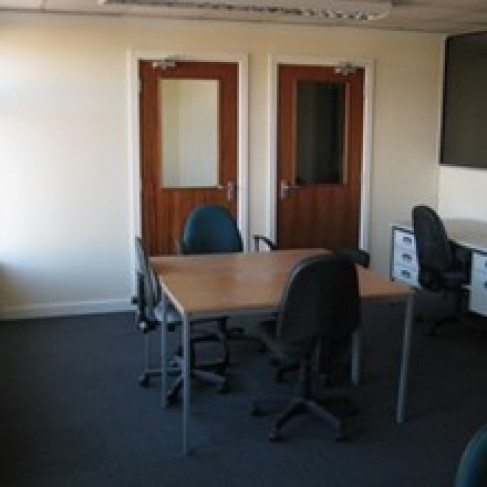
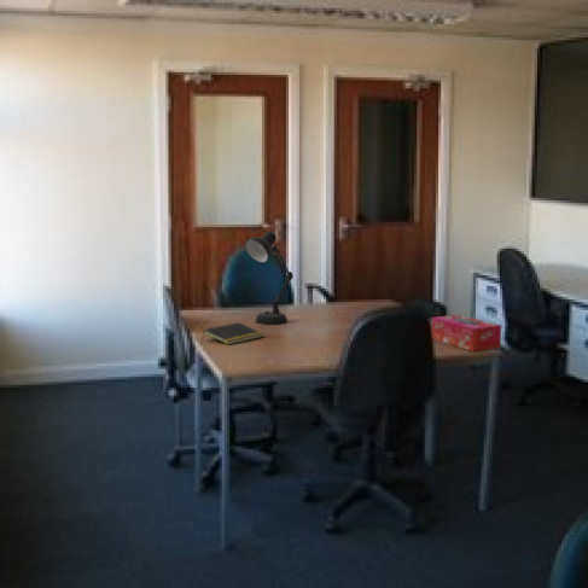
+ tissue box (465, 332)
+ desk lamp (283, 270)
+ notepad (233, 332)
